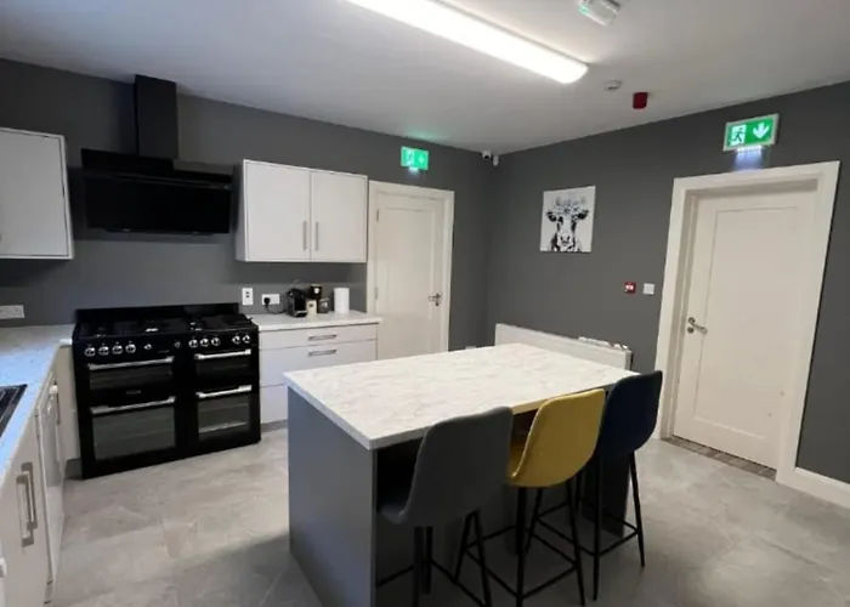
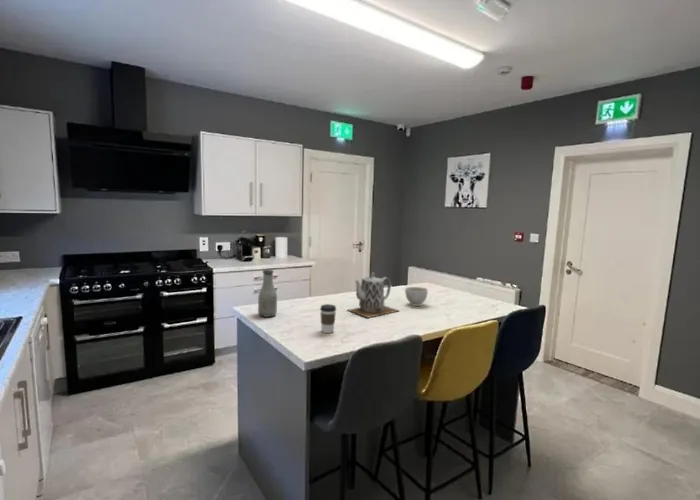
+ bowl (415, 296)
+ teapot (374, 291)
+ bottle (267, 292)
+ coffee cup (327, 318)
